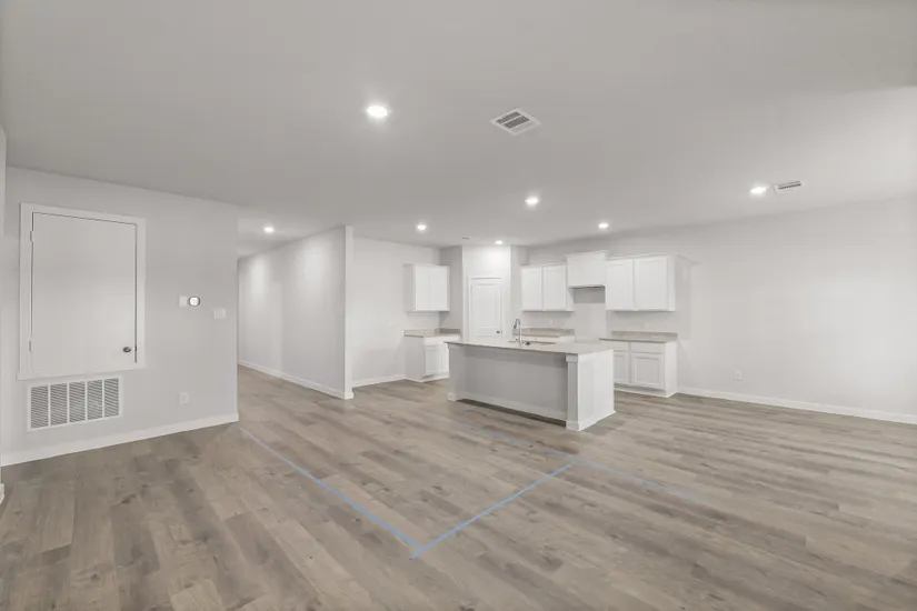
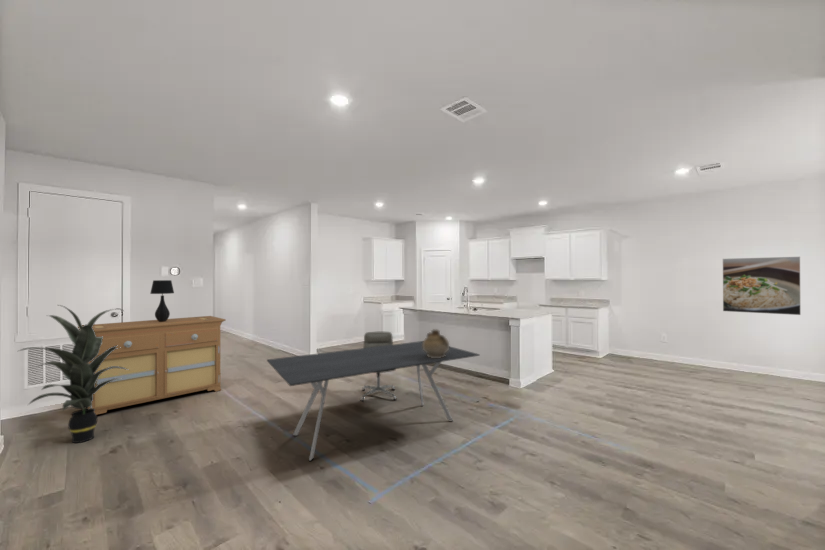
+ dining table (374, 372)
+ table lamp (162, 300)
+ chair (381, 371)
+ sideboard (156, 359)
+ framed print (759, 285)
+ indoor plant (76, 371)
+ ceramic jug (435, 342)
